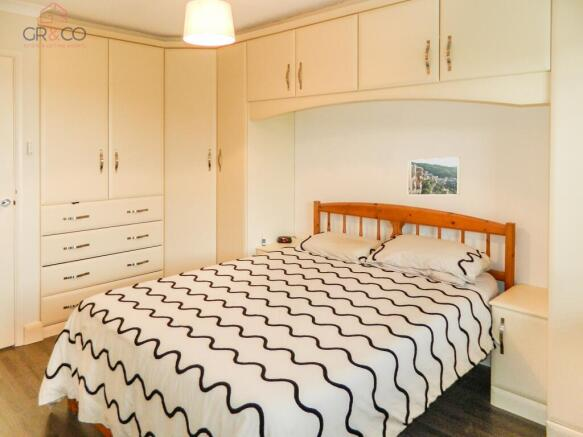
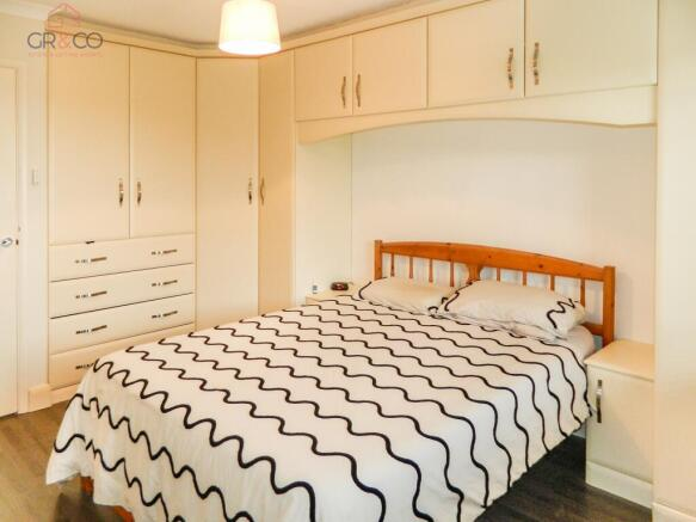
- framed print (432, 177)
